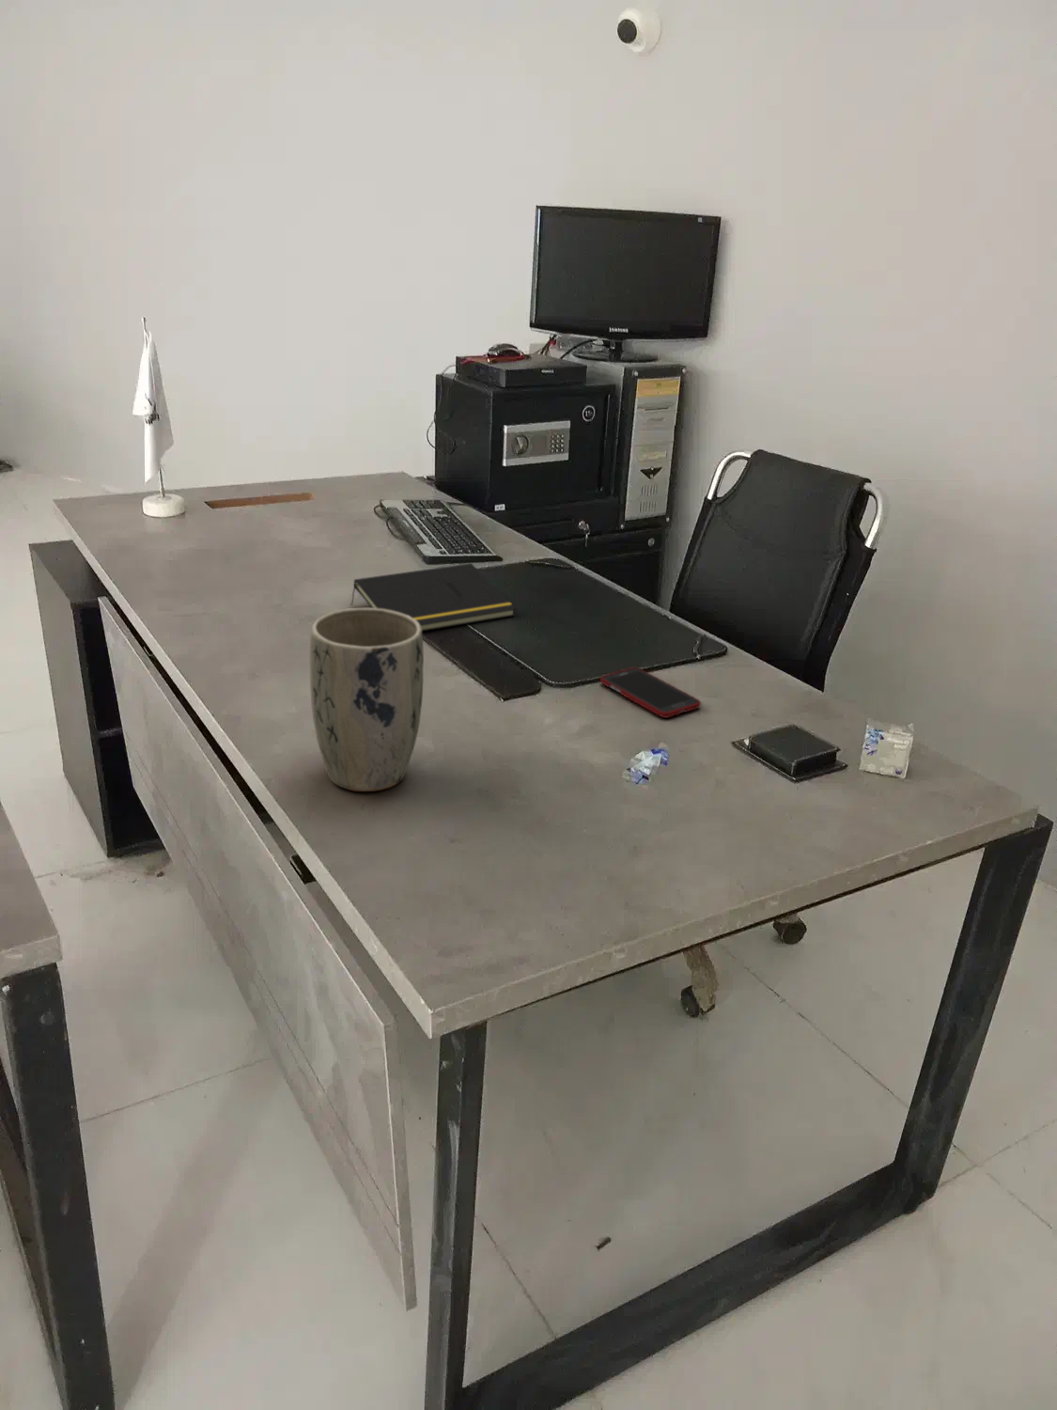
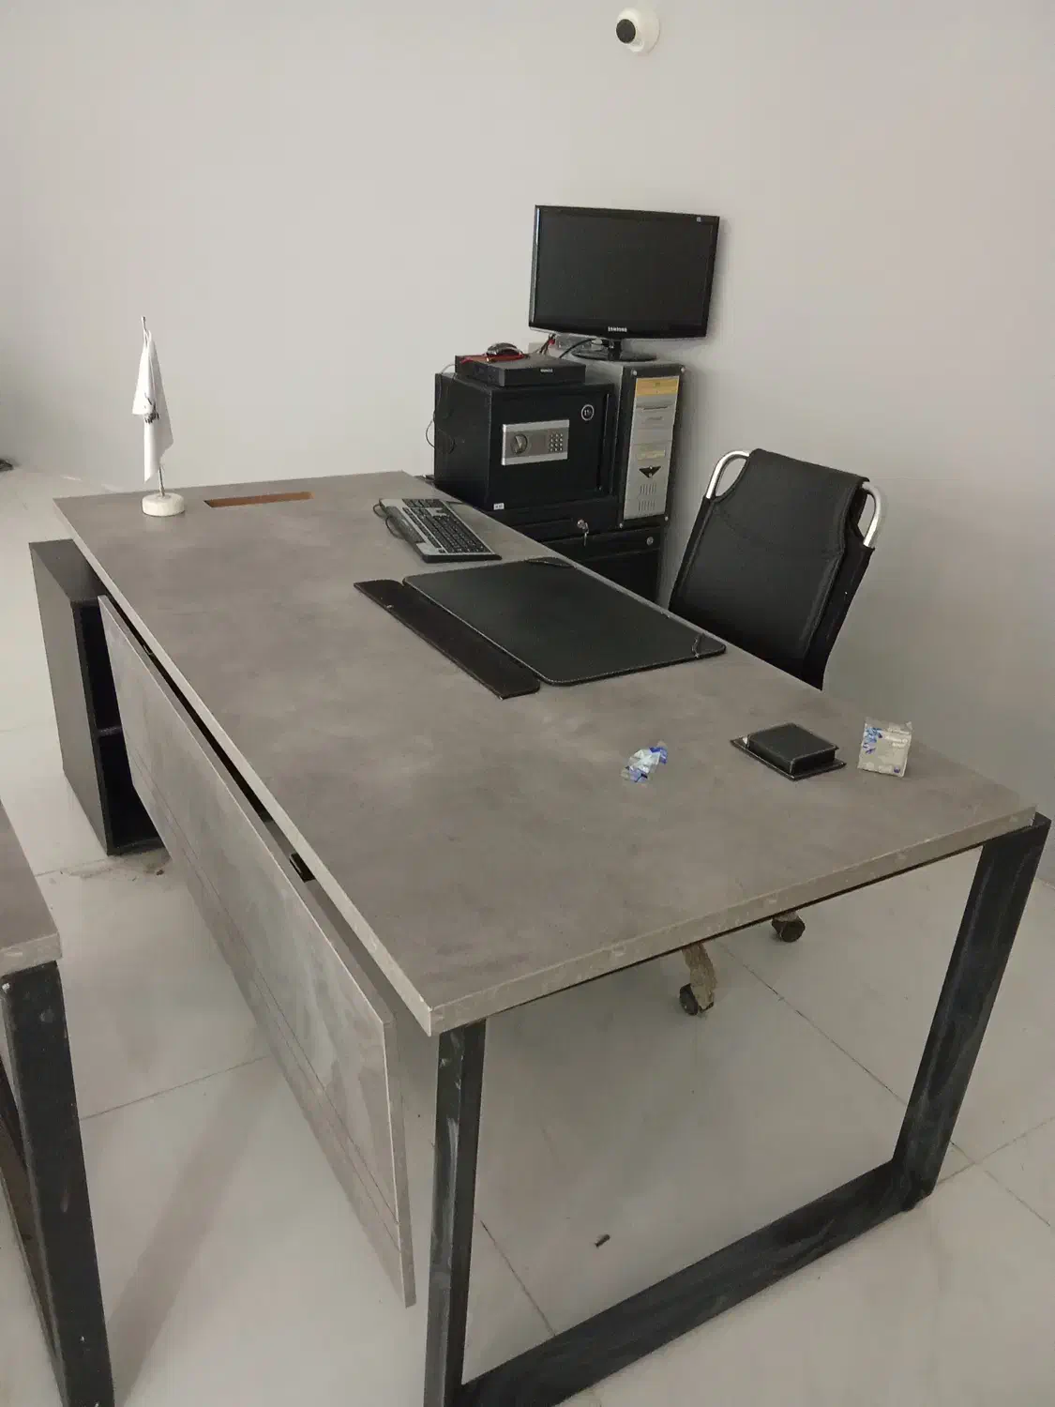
- plant pot (366, 702)
- notepad (434, 597)
- cell phone (650, 692)
